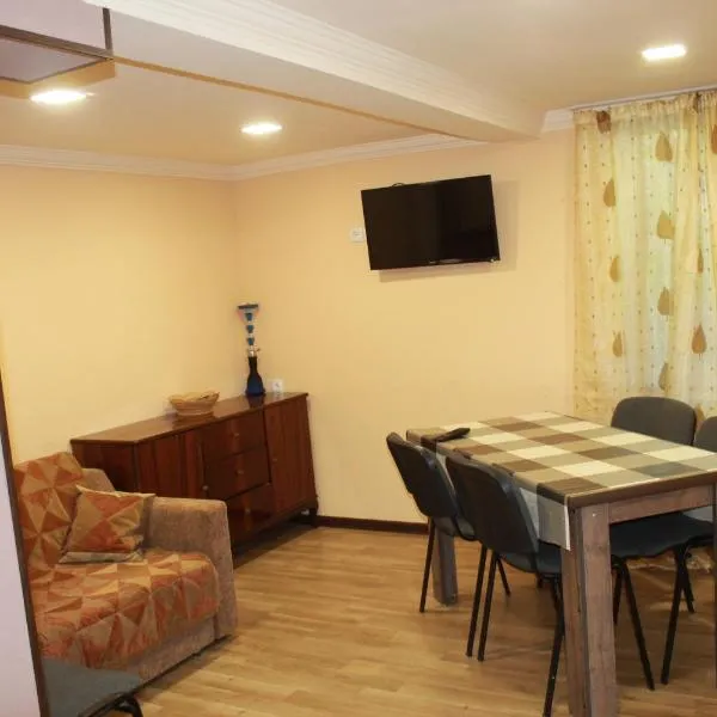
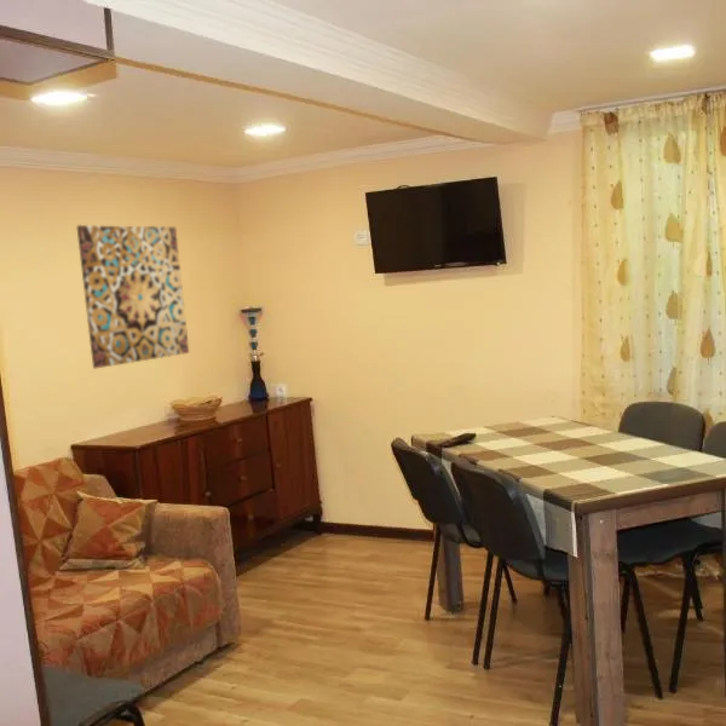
+ wall art (136, 293)
